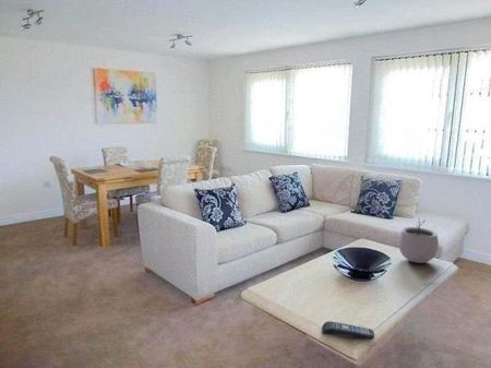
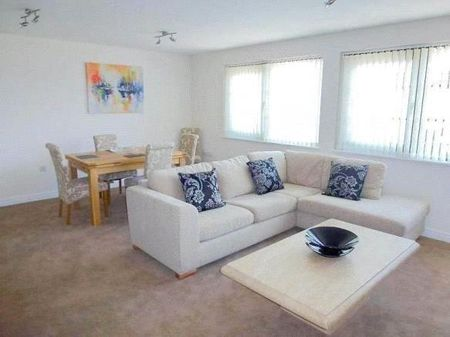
- plant pot (418, 239)
- remote control (347, 330)
